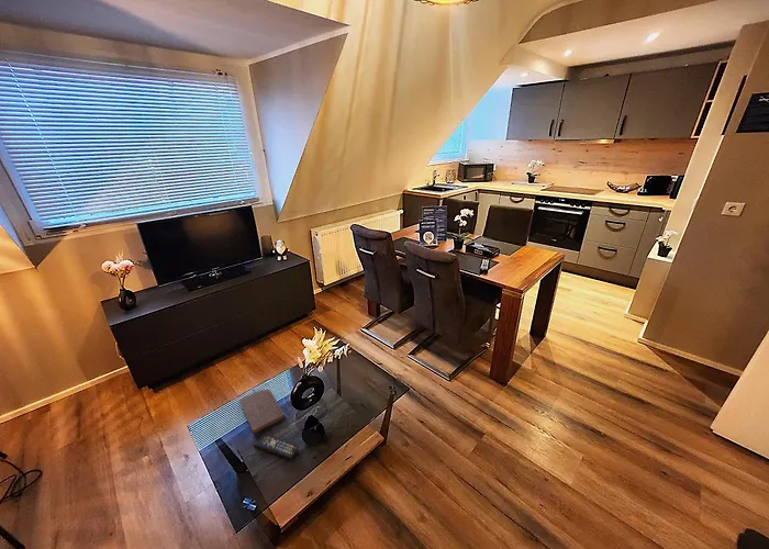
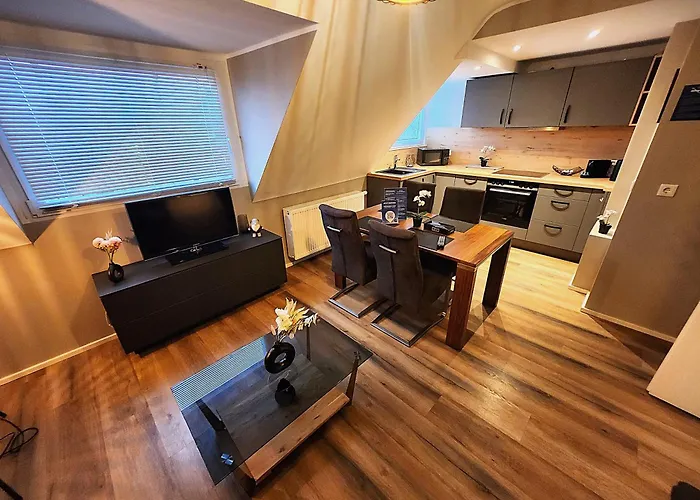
- book (260, 408)
- remote control (275, 445)
